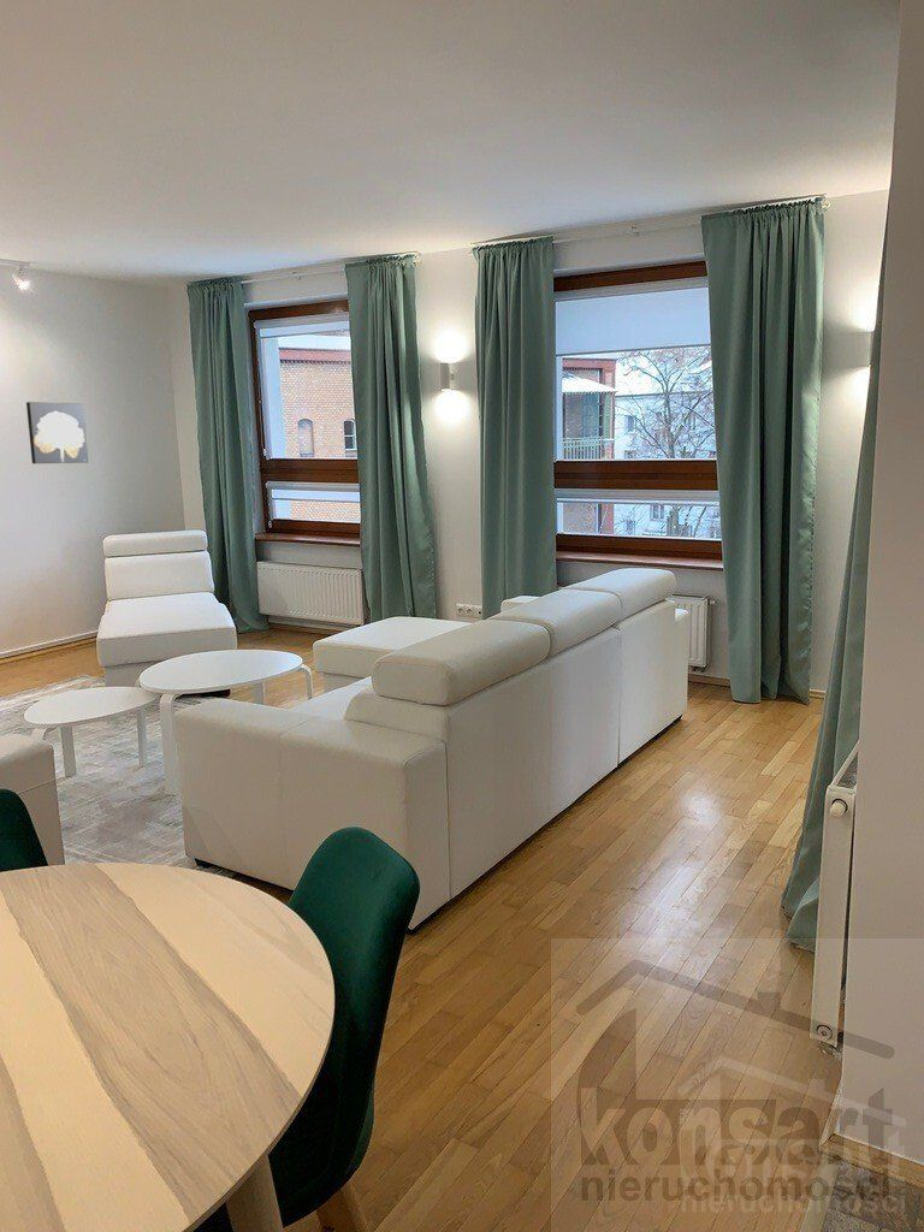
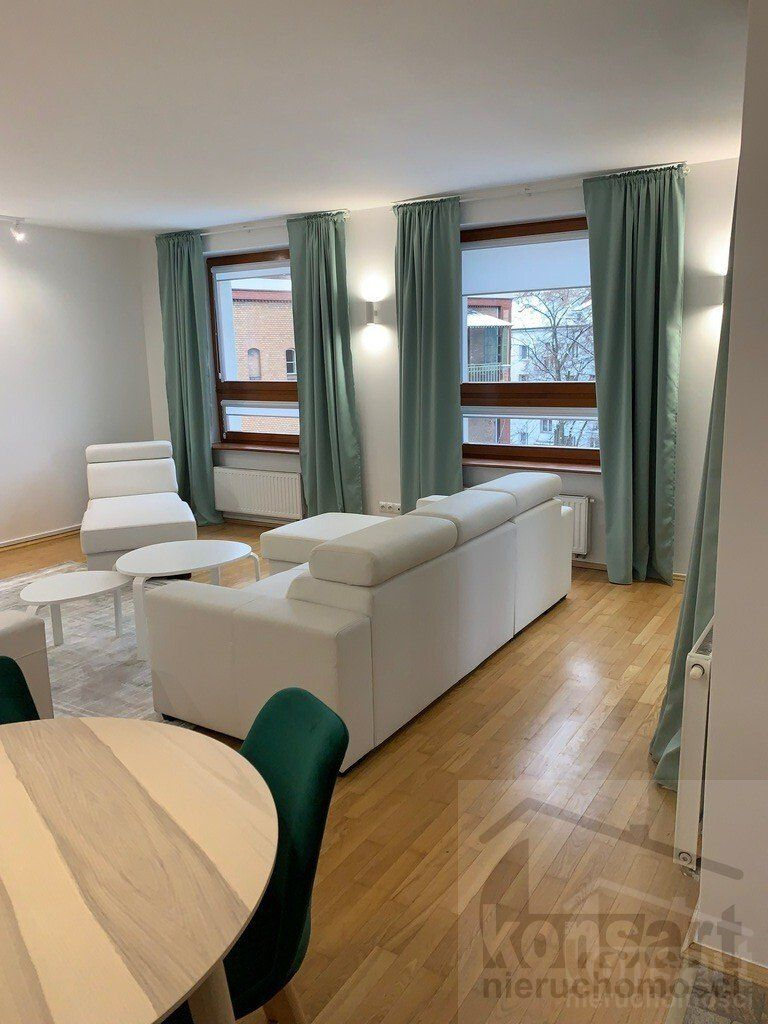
- wall art (58, 433)
